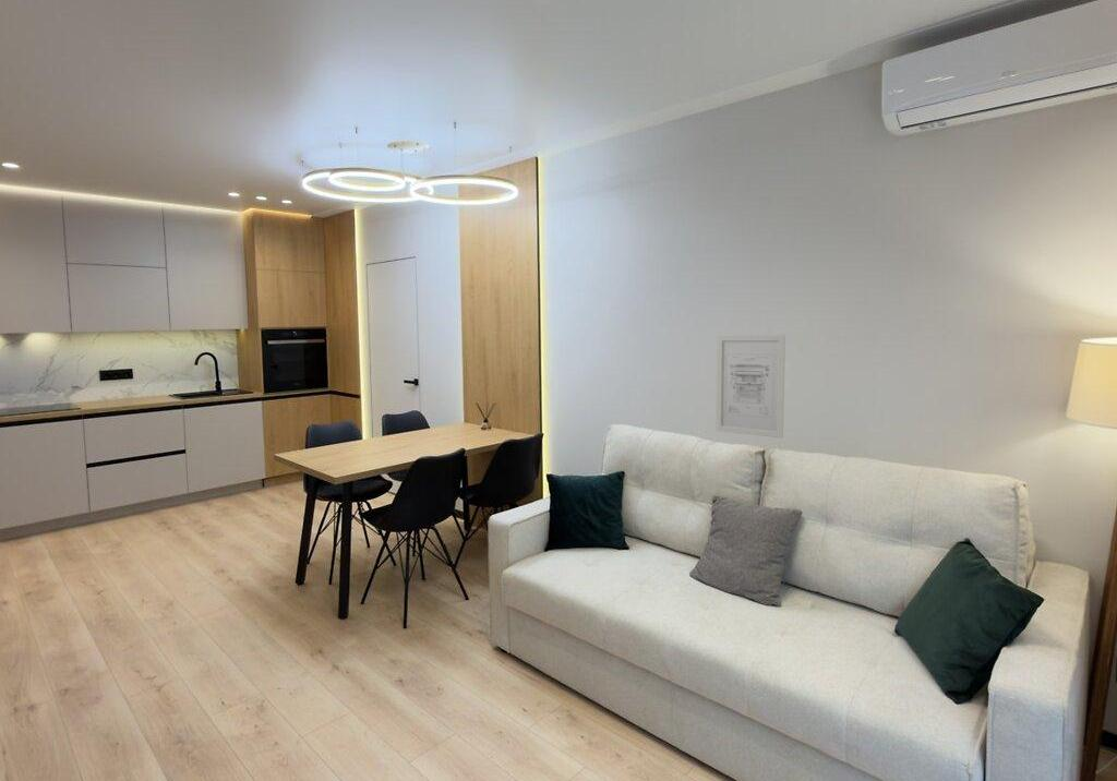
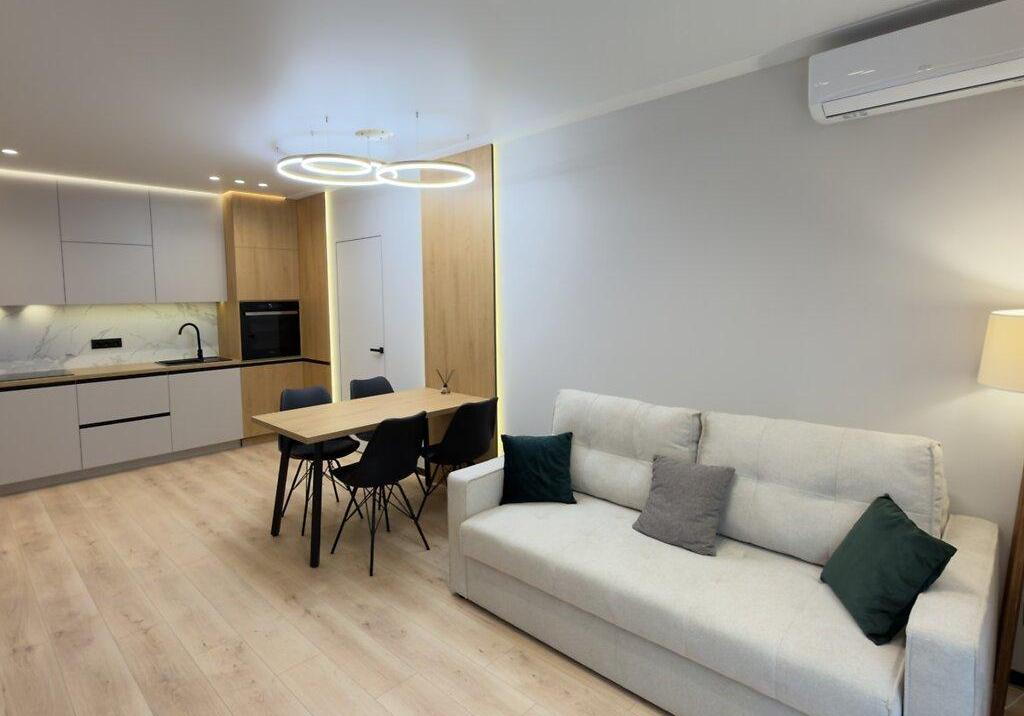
- wall art (748, 385)
